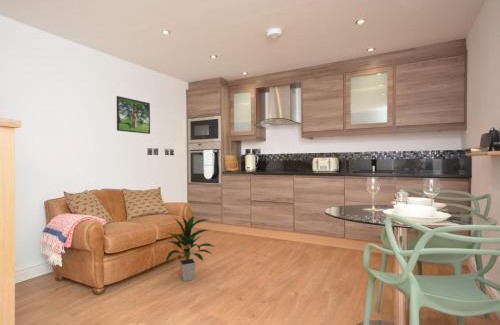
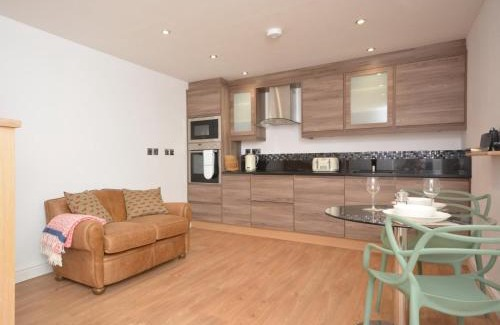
- indoor plant (188, 245)
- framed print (134, 116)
